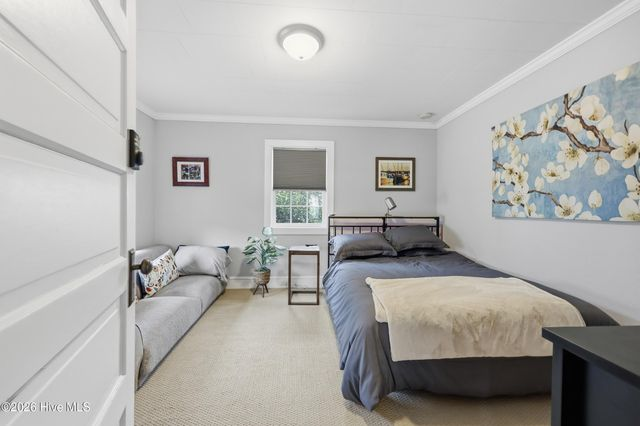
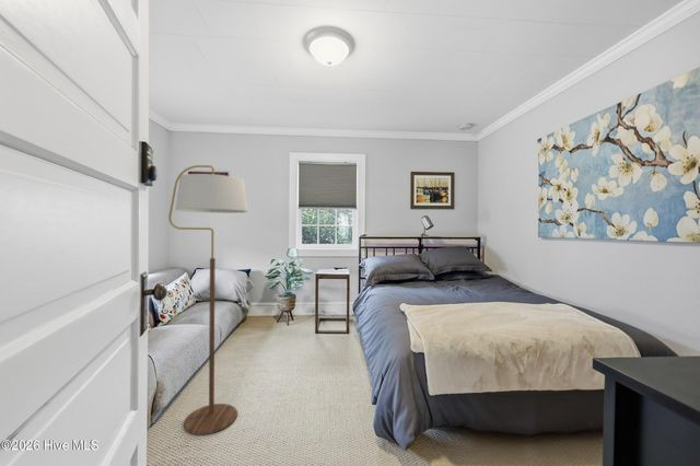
+ floor lamp (210, 292)
